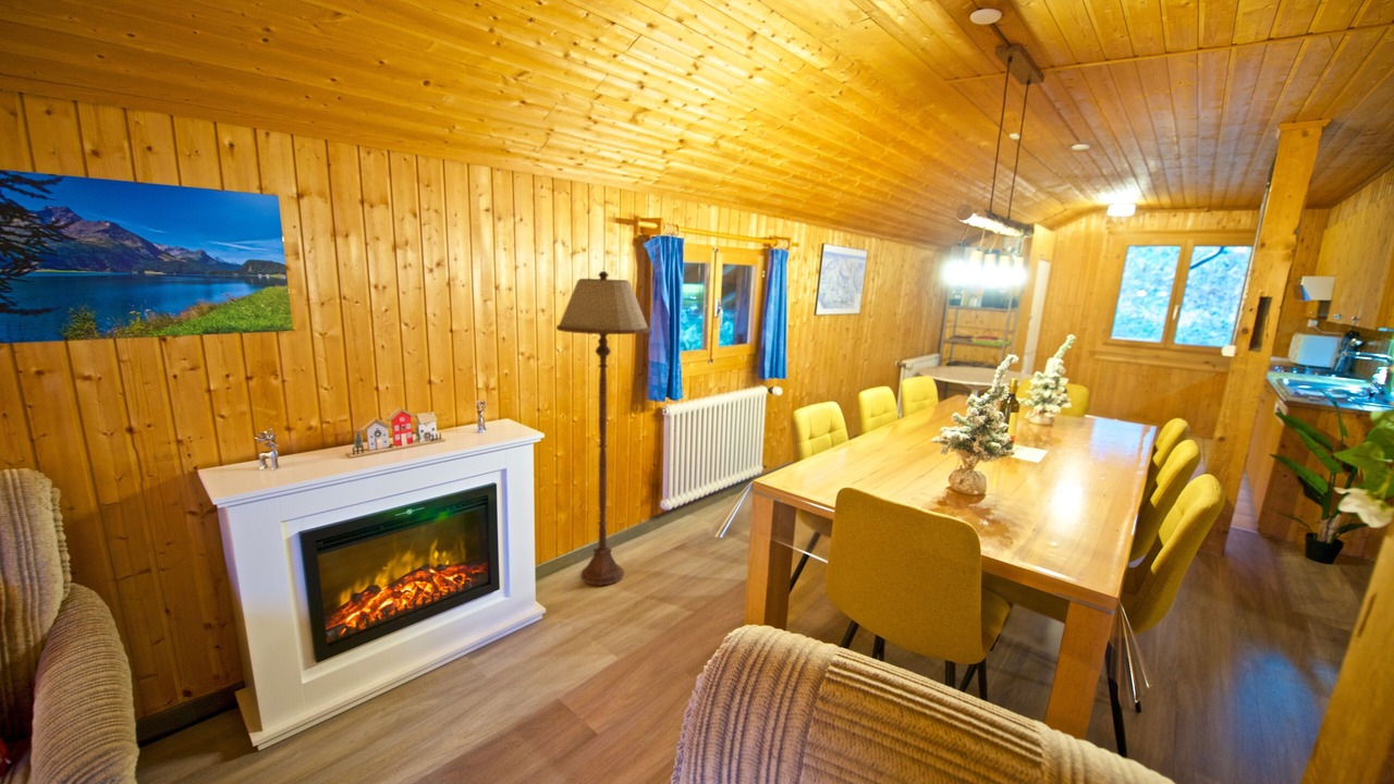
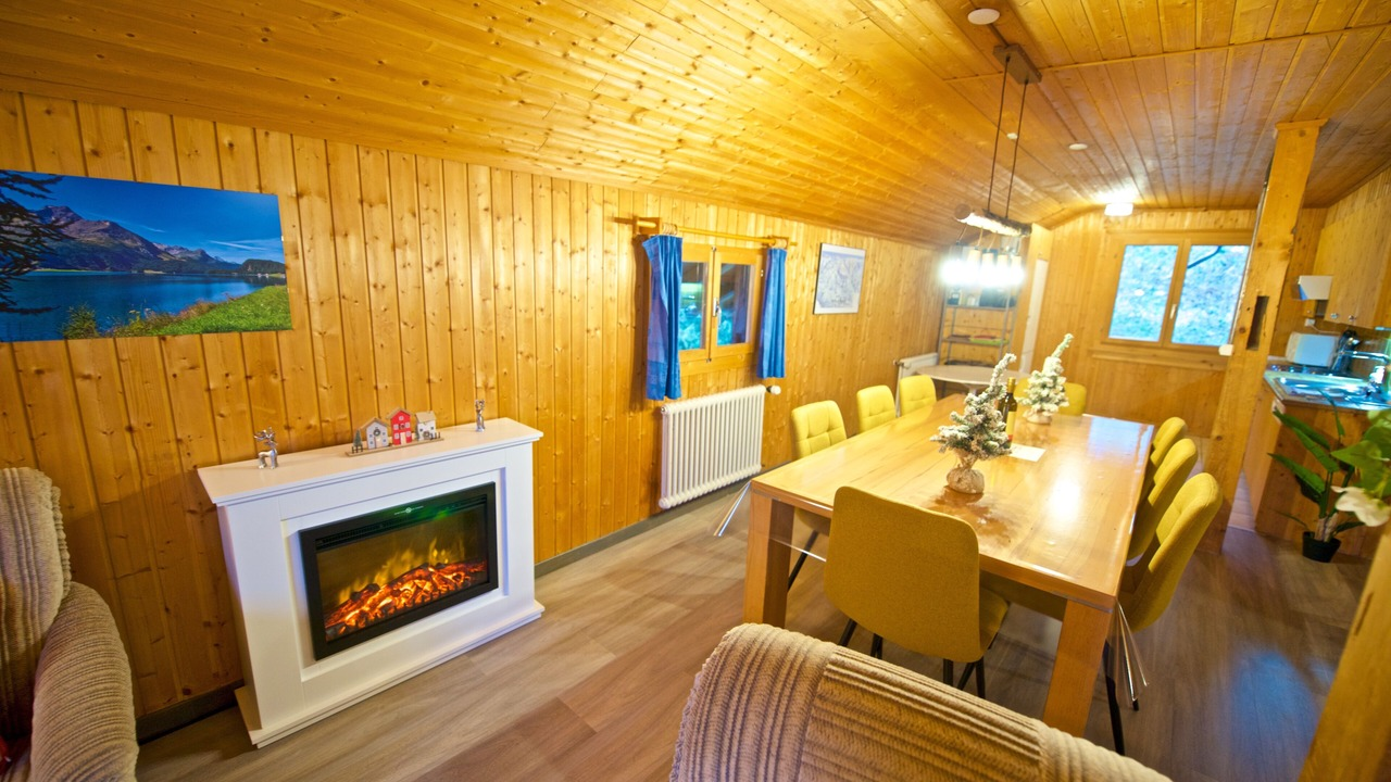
- floor lamp (603, 430)
